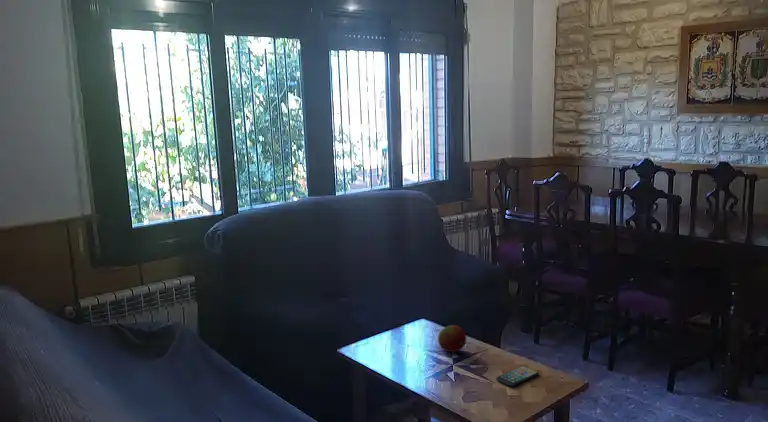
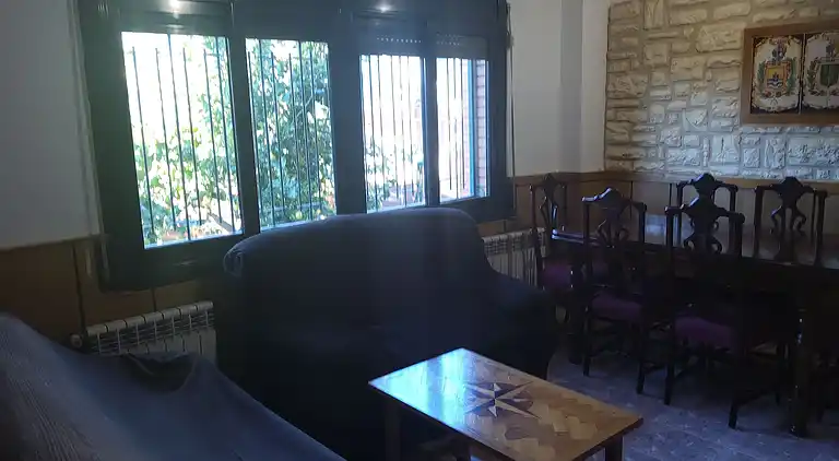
- smartphone (517, 375)
- fruit (451, 338)
